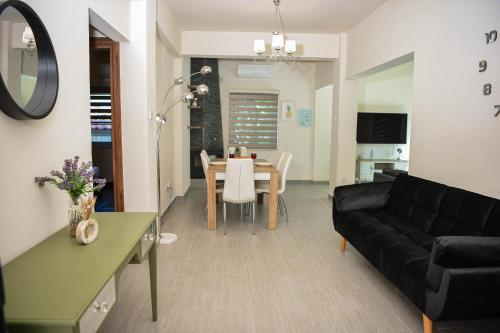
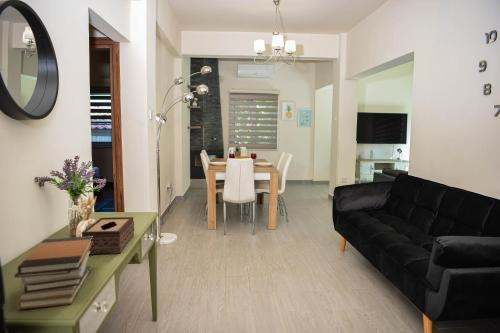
+ book stack (59, 268)
+ tissue box (110, 234)
